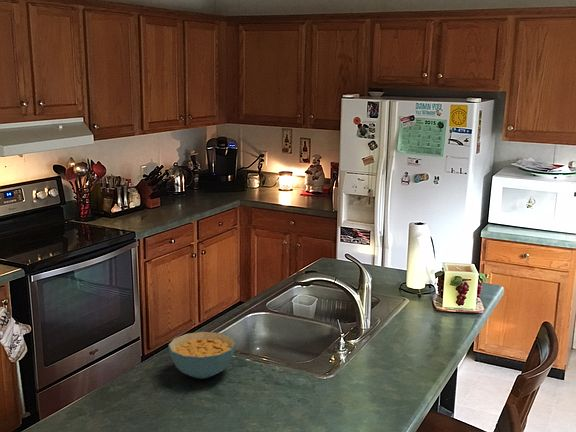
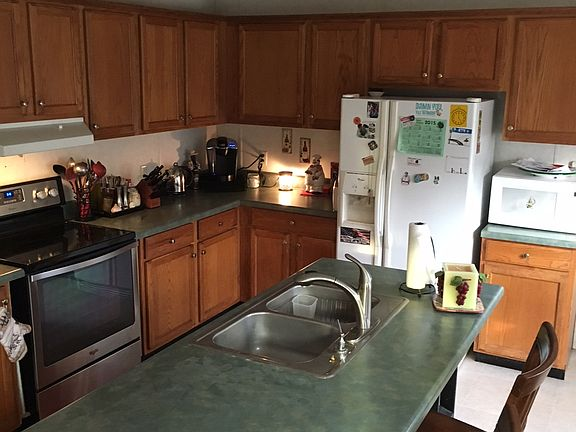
- cereal bowl (202, 359)
